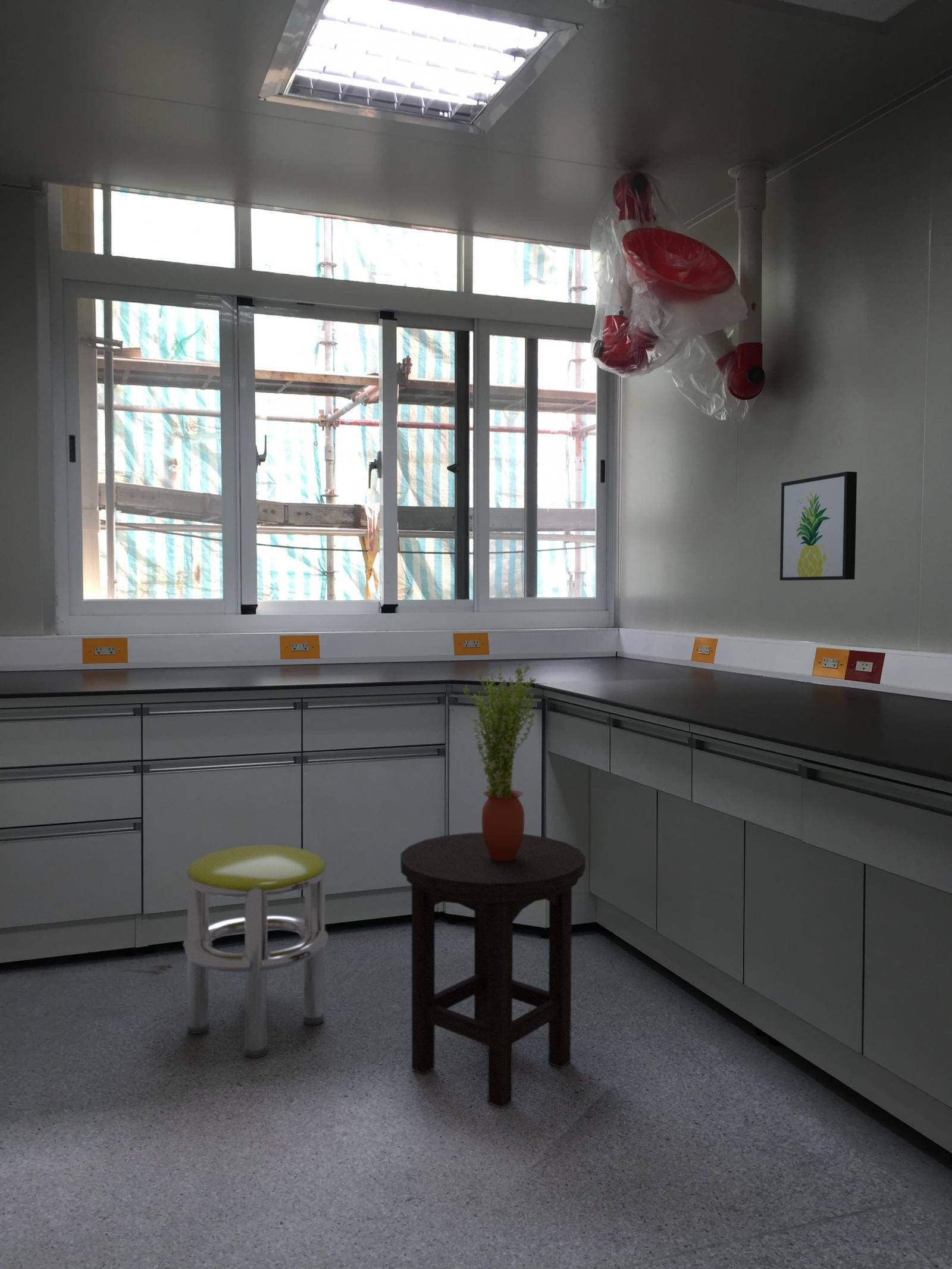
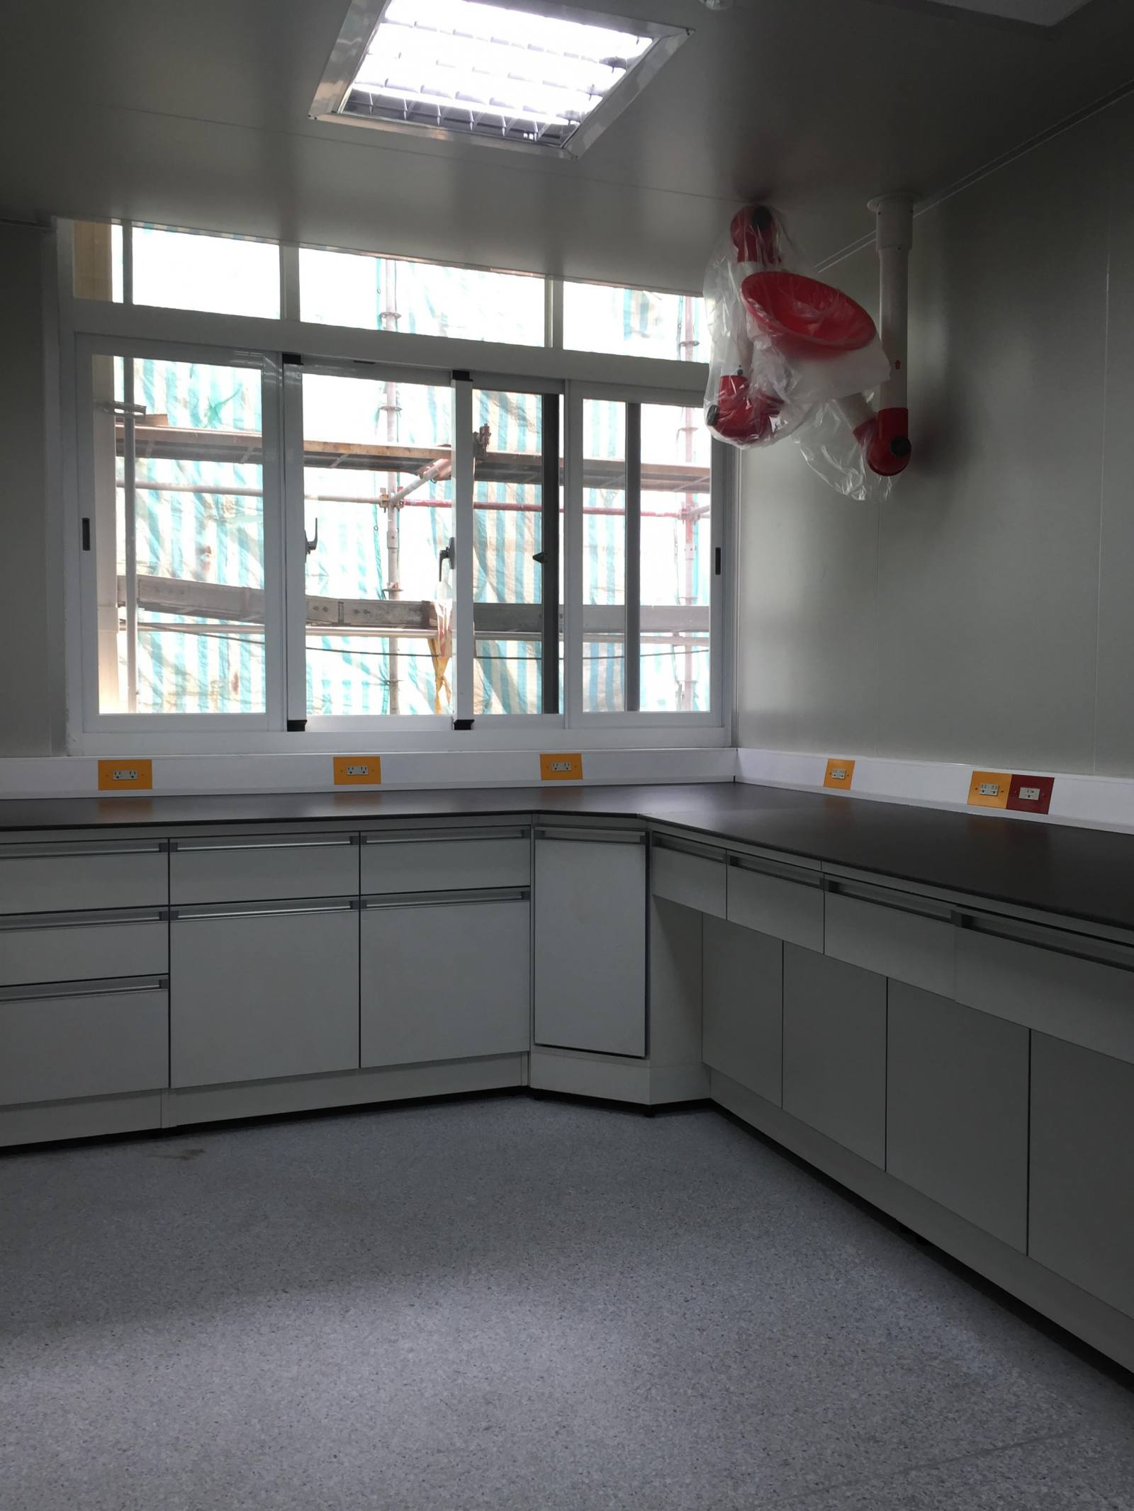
- potted plant (502, 758)
- stool (492, 961)
- stool (256, 941)
- wall art (816, 529)
